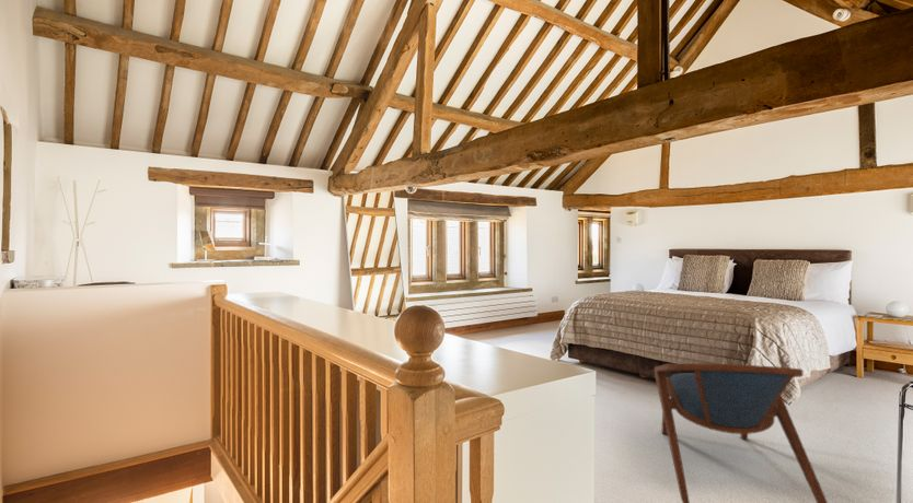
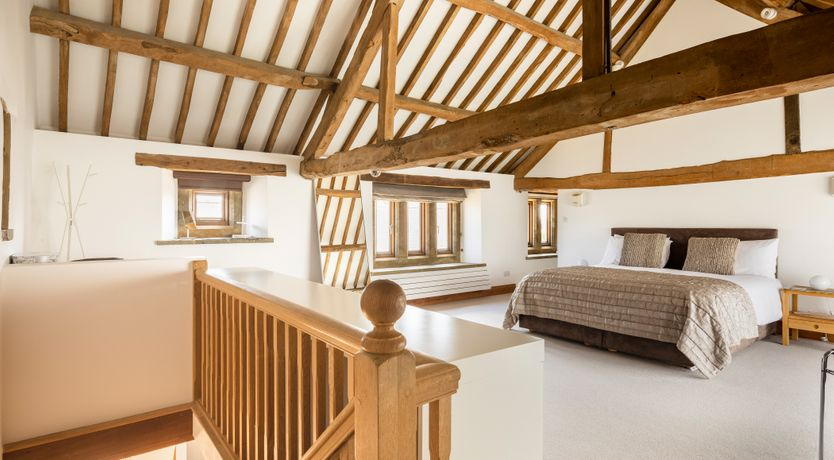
- armchair (725, 408)
